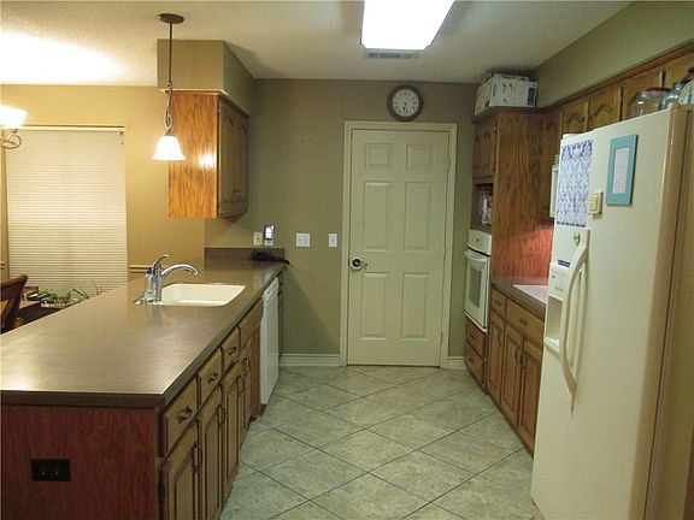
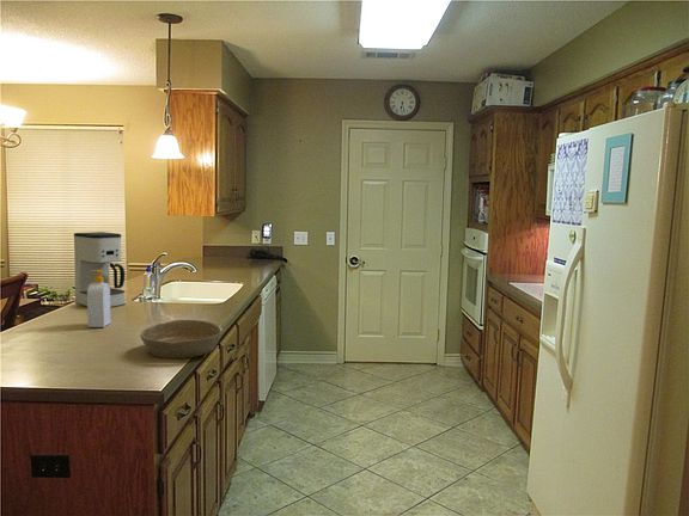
+ soap bottle (98, 297)
+ coffee maker (103, 269)
+ bowl (182, 339)
